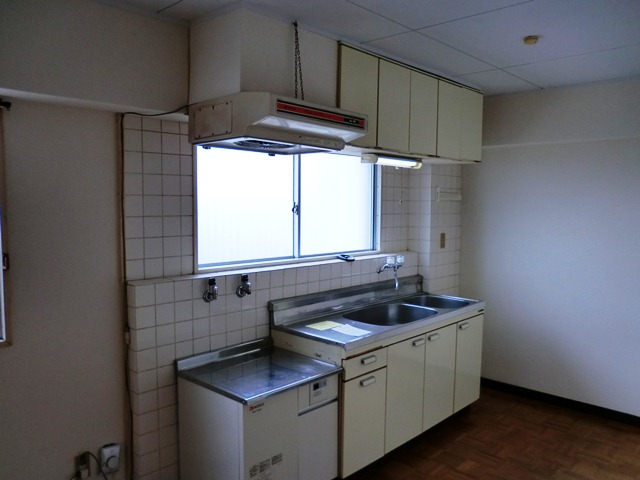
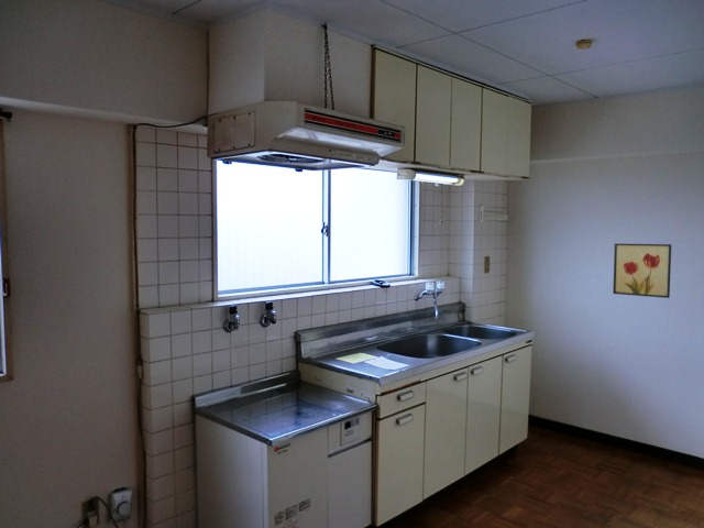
+ wall art (641, 270)
